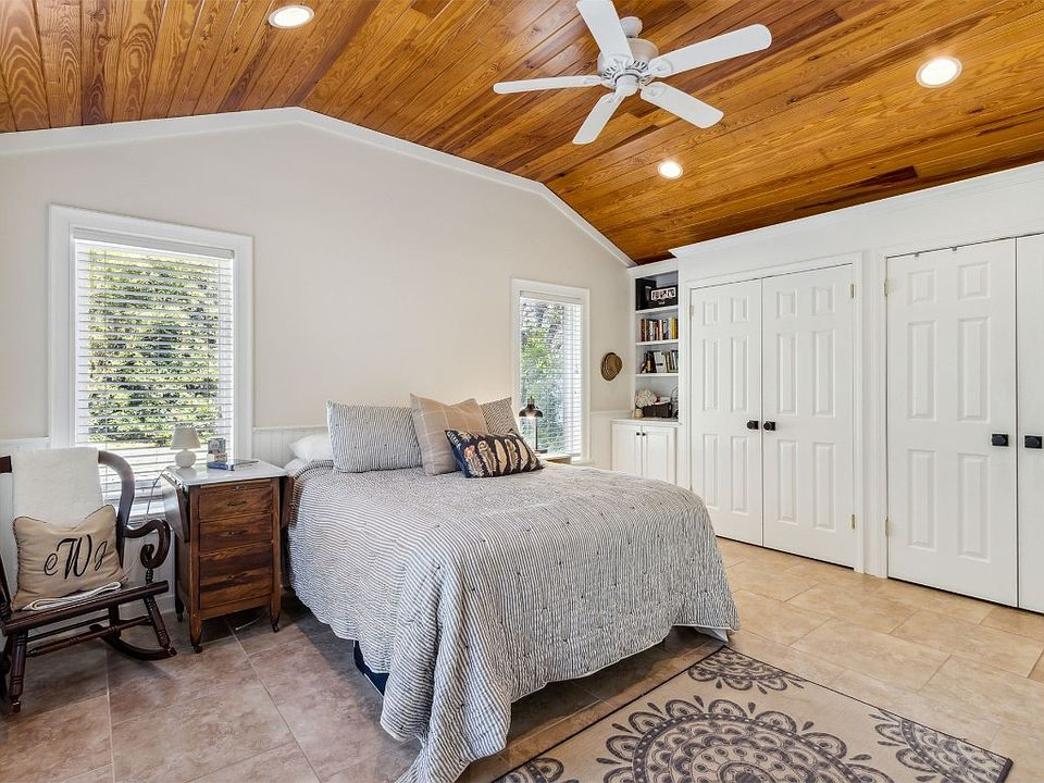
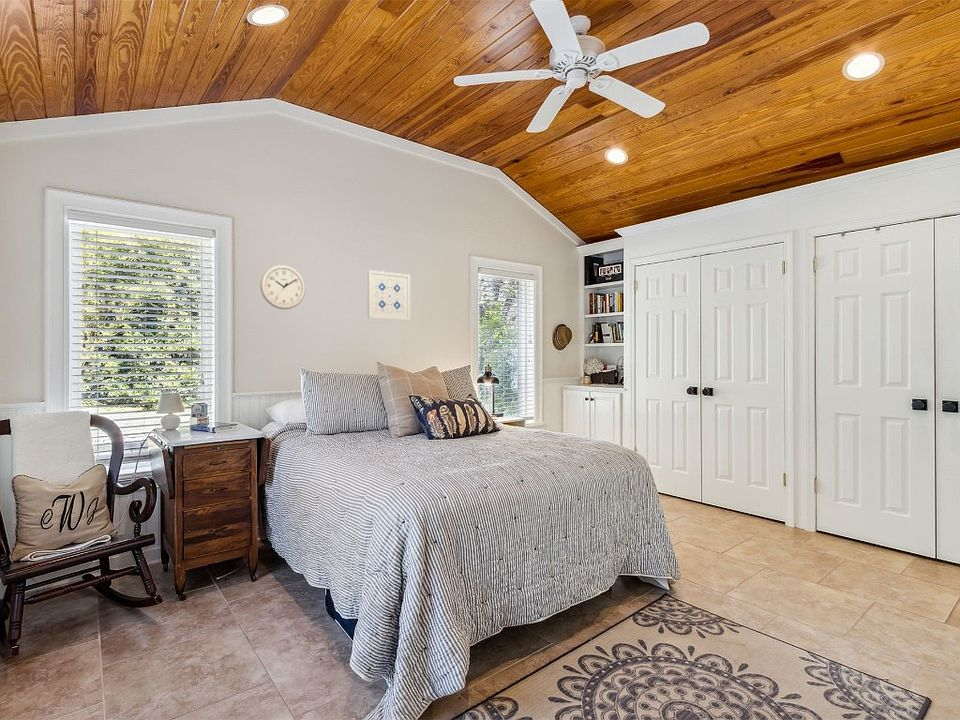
+ wall clock (283, 286)
+ wall art (389, 295)
